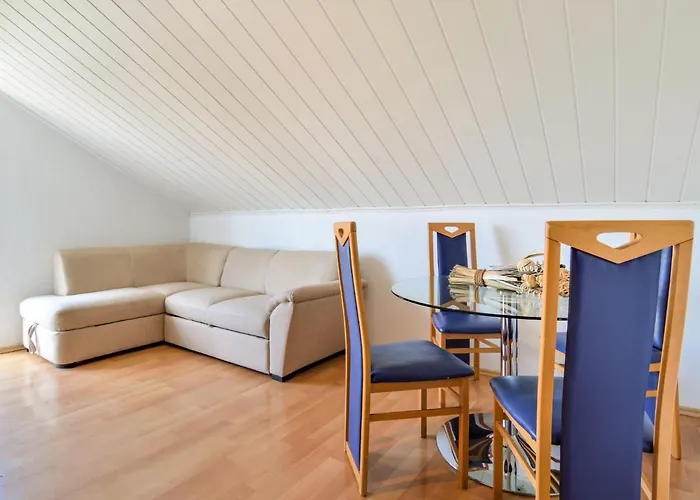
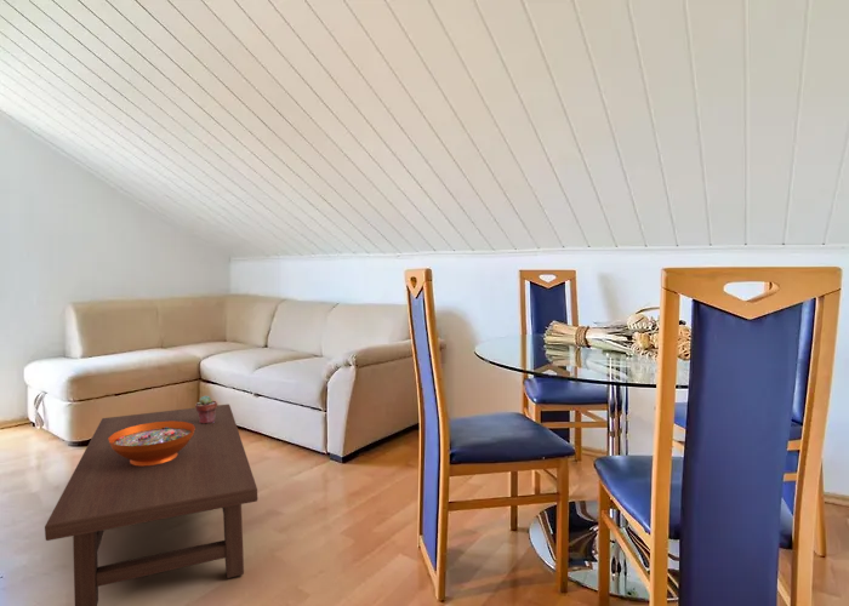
+ potted succulent (206, 407)
+ coffee table (166, 491)
+ decorative bowl (153, 444)
